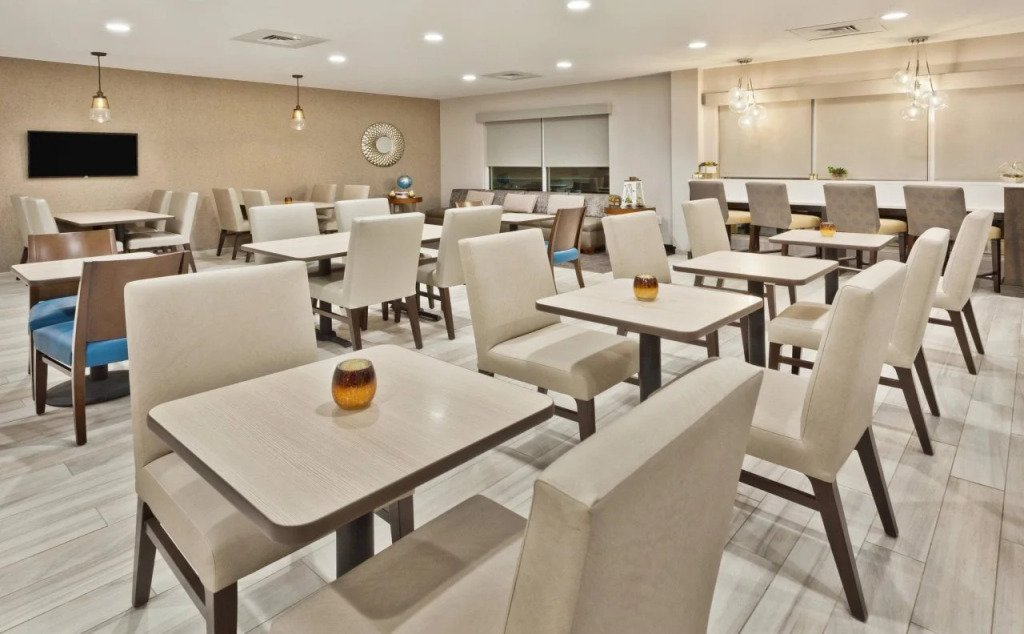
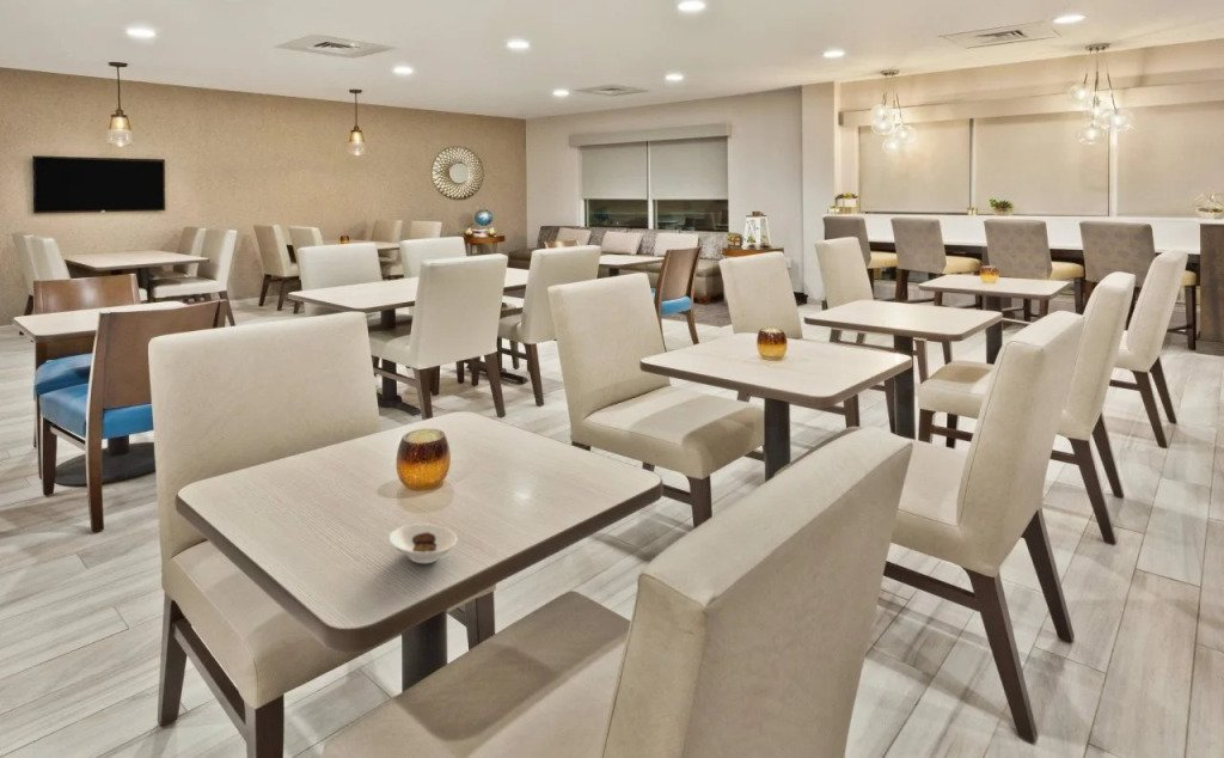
+ saucer (423, 544)
